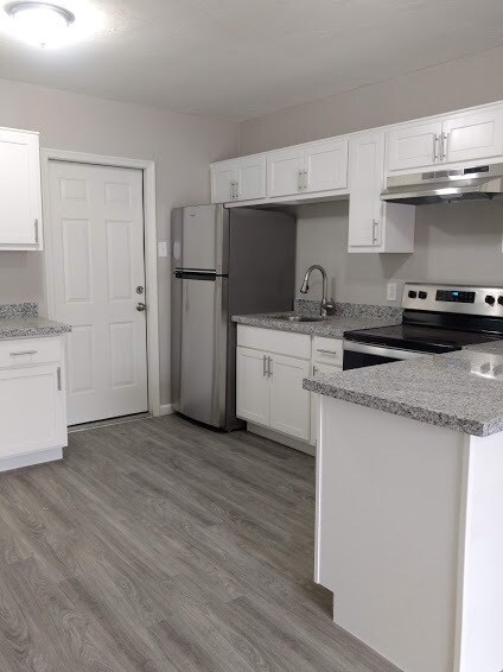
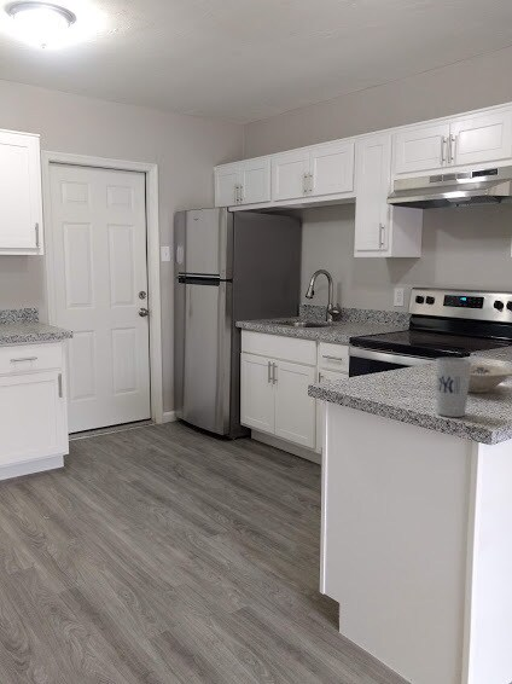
+ cup (452, 387)
+ bowl (472, 378)
